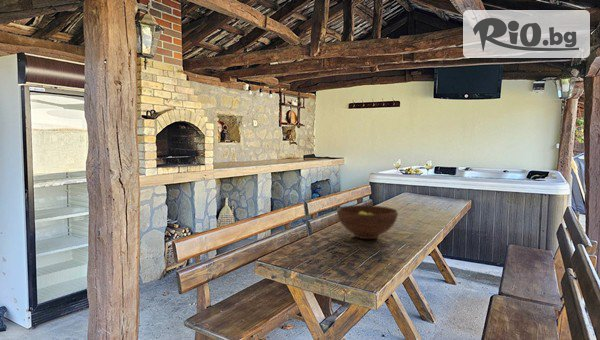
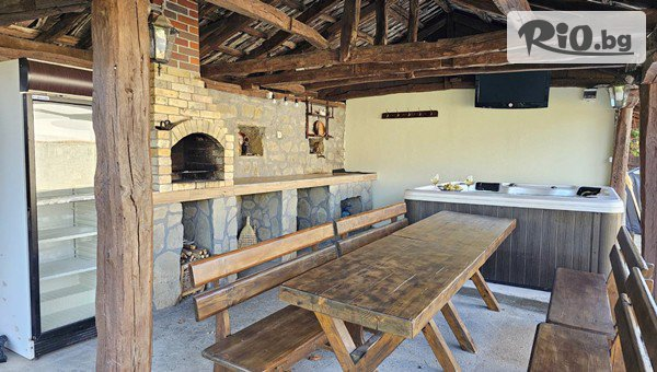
- fruit bowl (366, 223)
